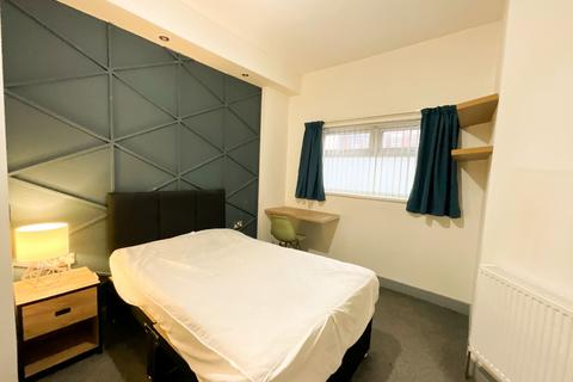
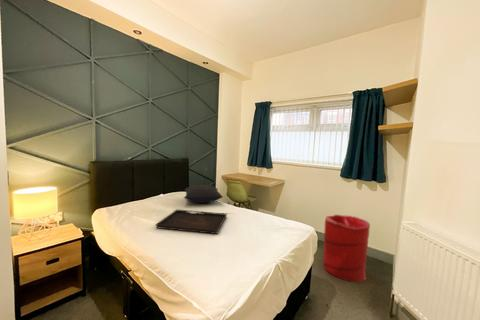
+ serving tray (194, 220)
+ pillow (202, 193)
+ laundry hamper (344, 243)
